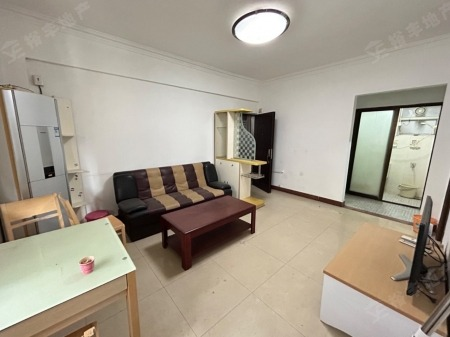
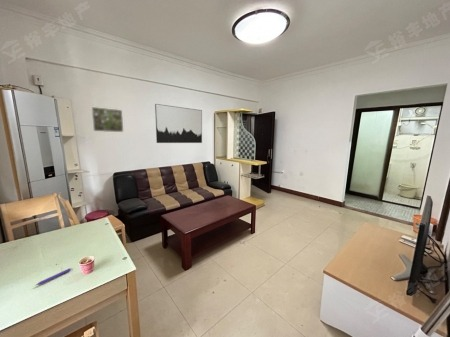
+ pen (54, 276)
+ wall art (180, 125)
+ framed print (108, 120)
